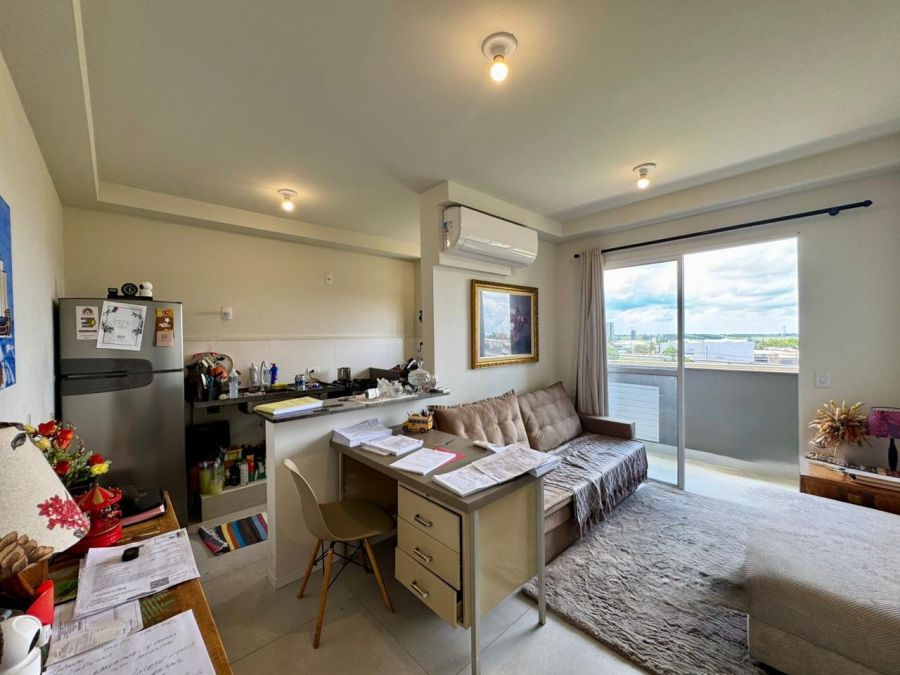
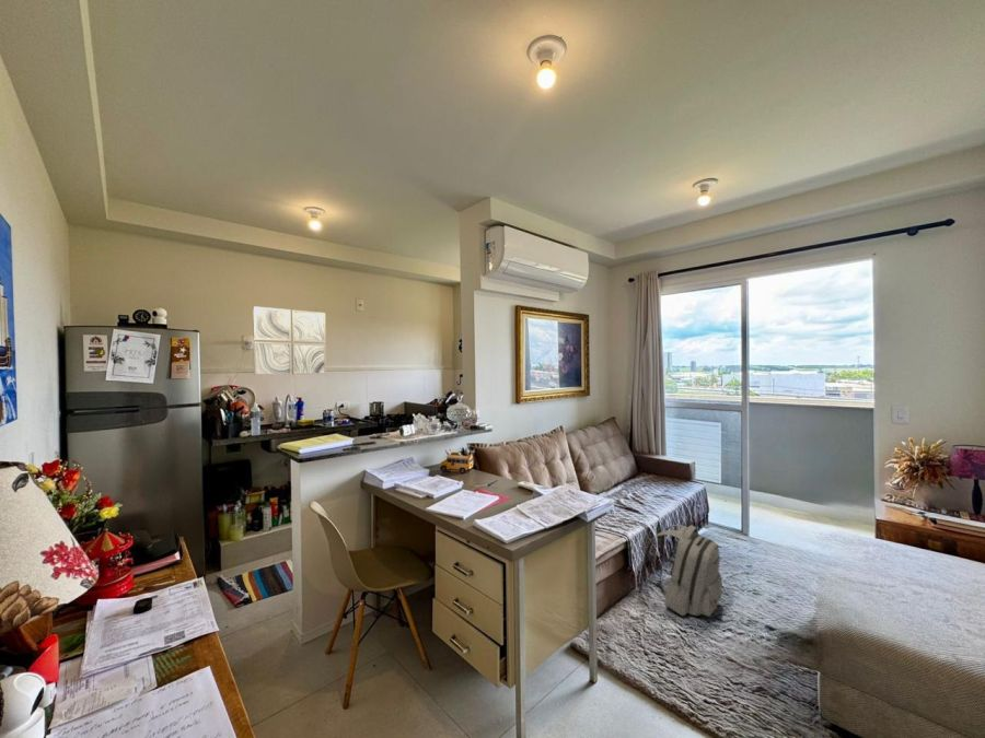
+ backpack (684, 562)
+ wall art (290, 343)
